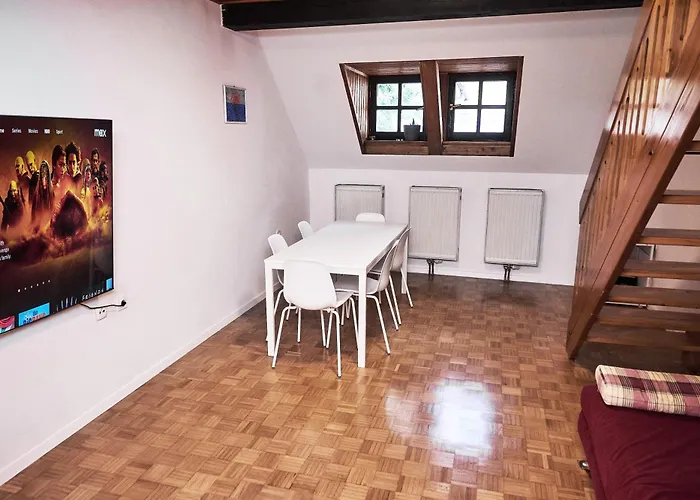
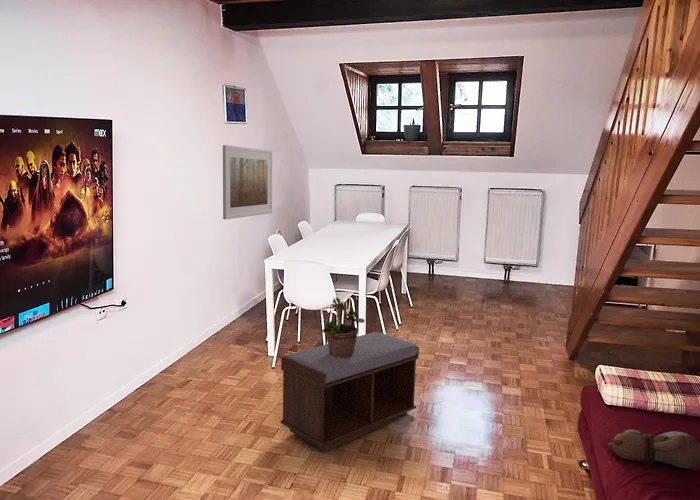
+ teddy bear (658, 444)
+ bench (352, 385)
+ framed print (249, 182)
+ potted plant (340, 322)
